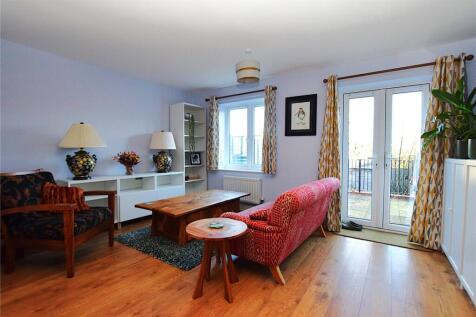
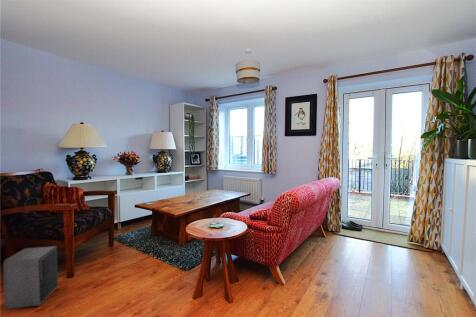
+ speaker (30, 275)
